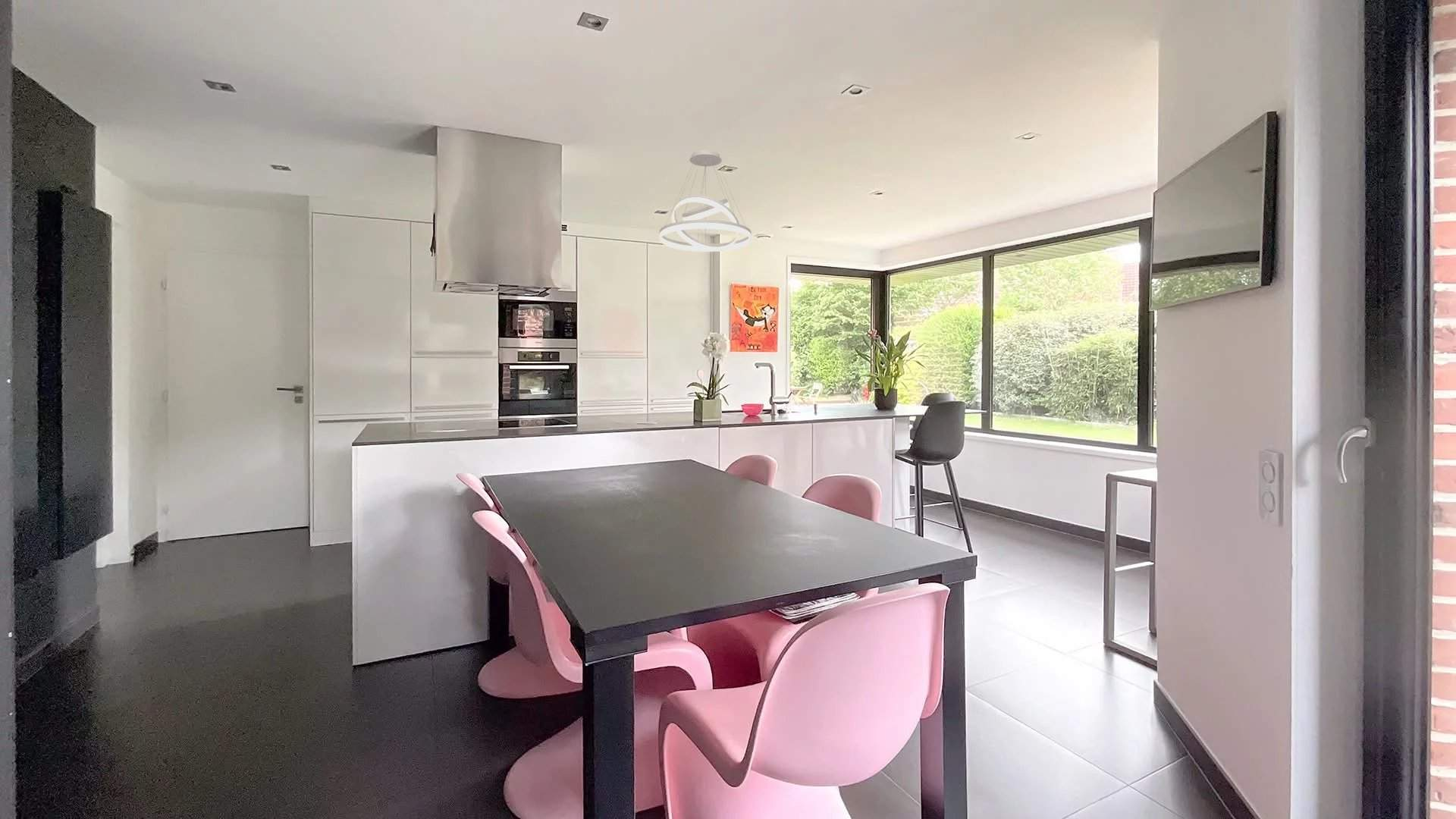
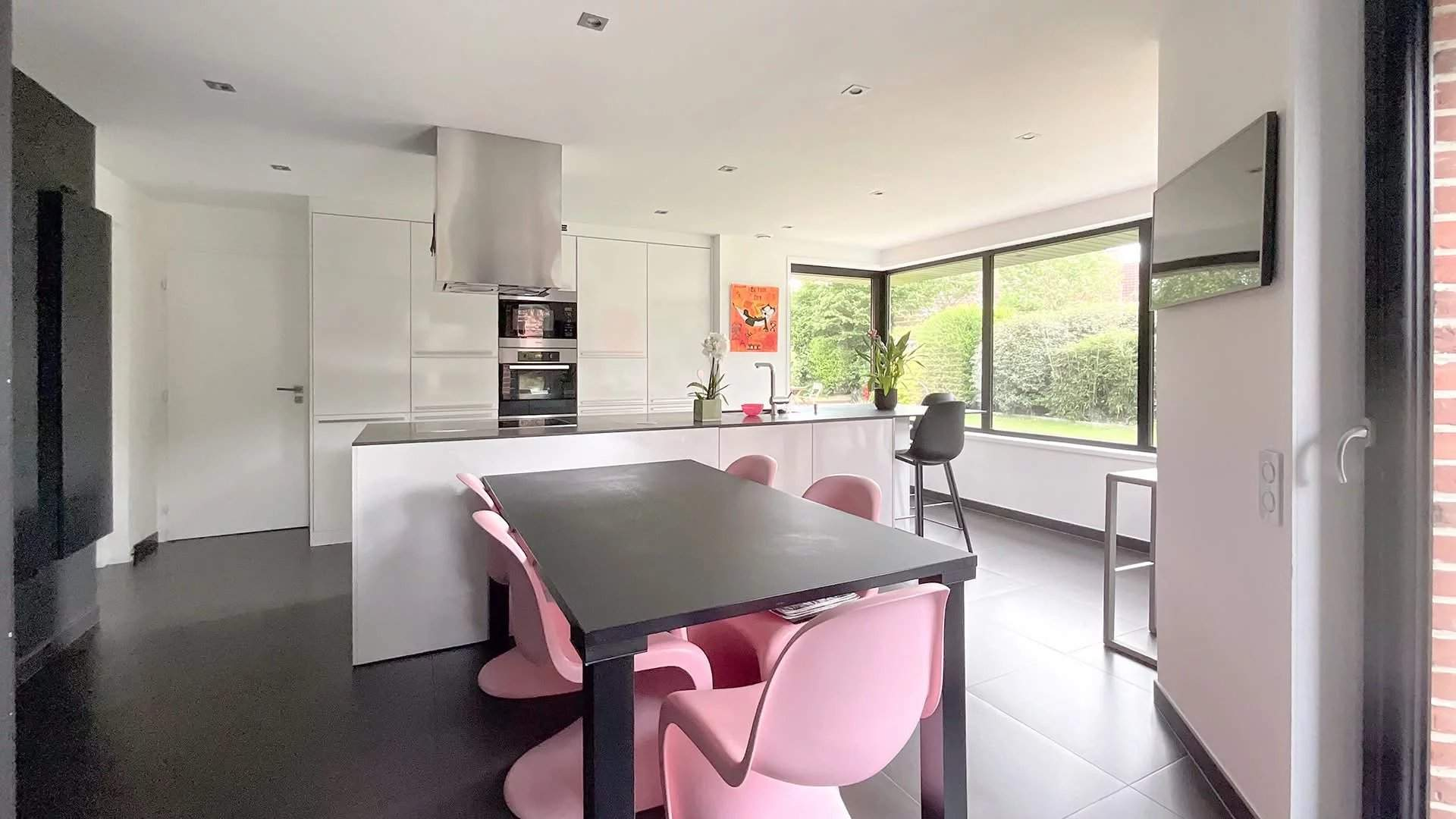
- pendant light (705, 200)
